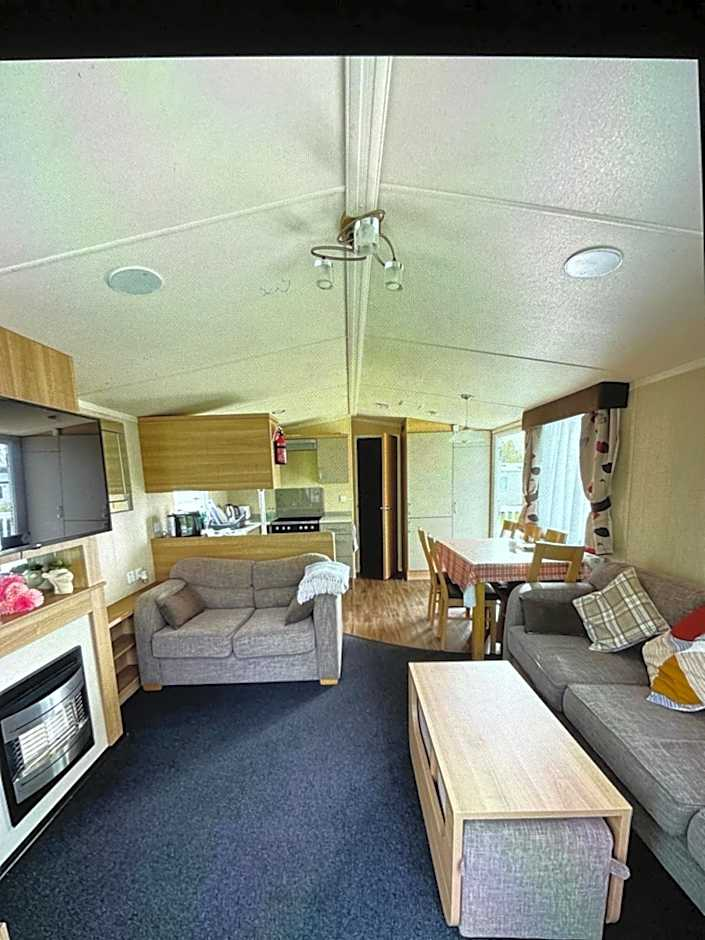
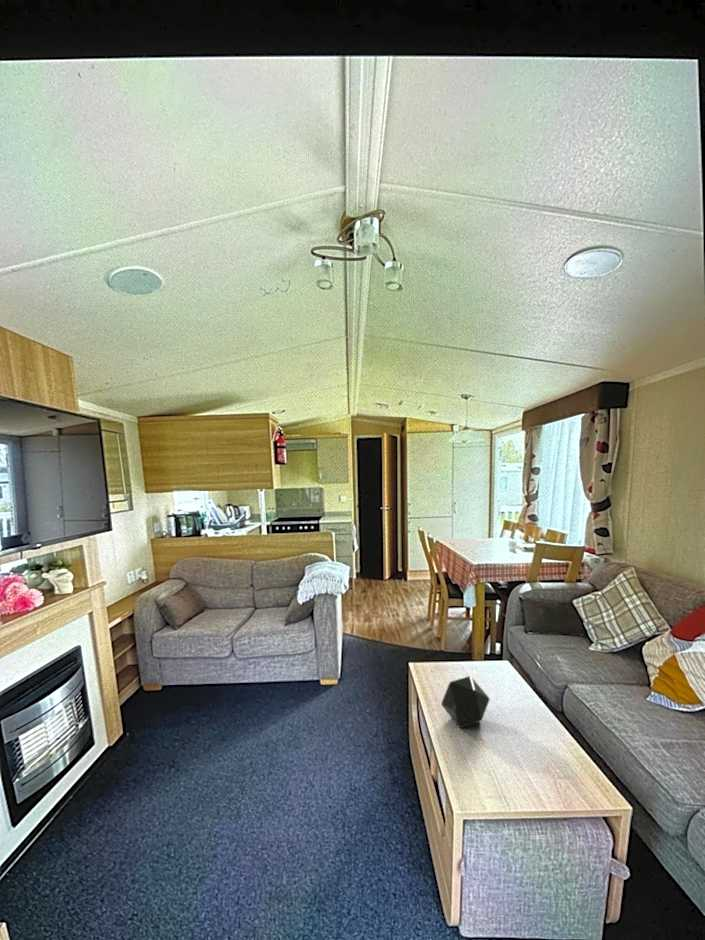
+ decorative tray (465, 701)
